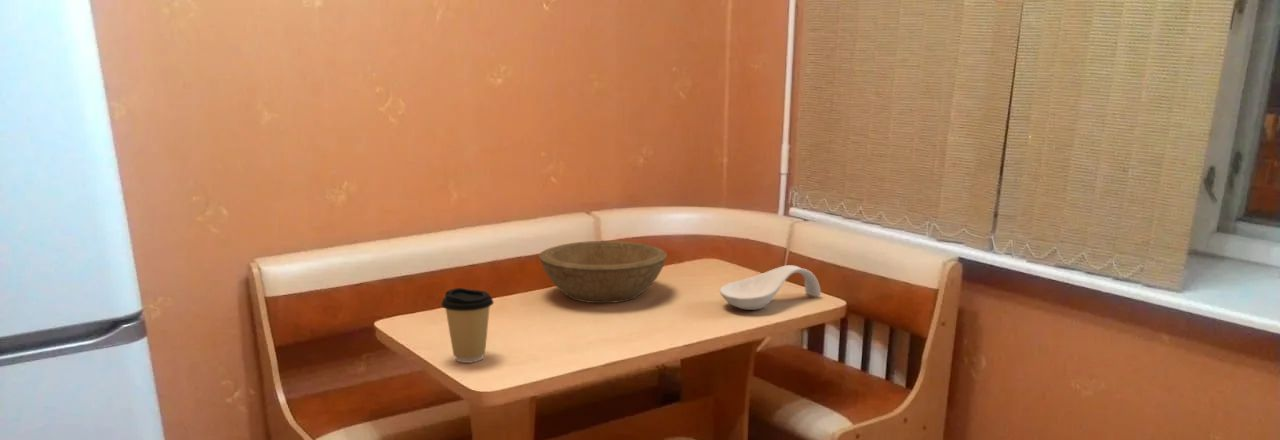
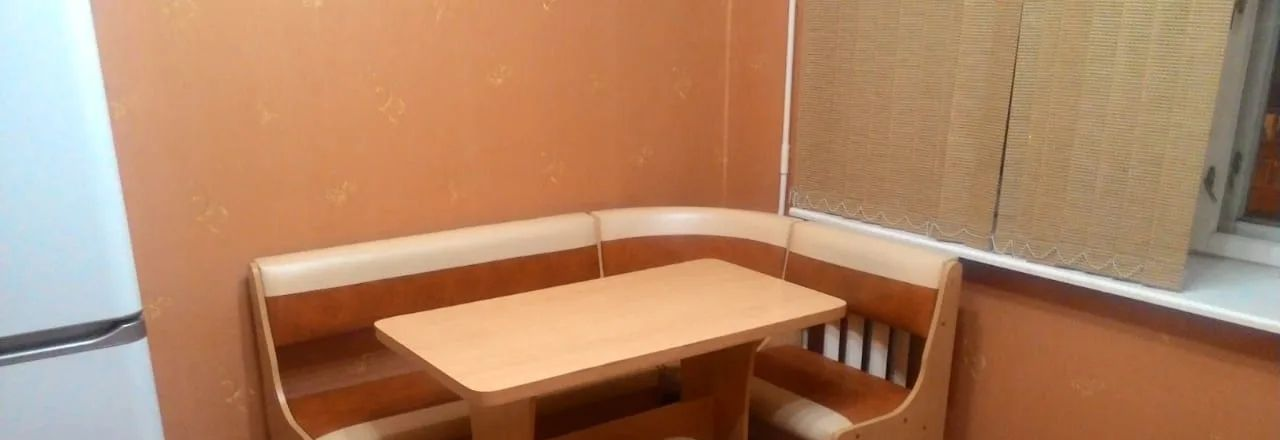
- spoon rest (770, 286)
- bowl (603, 272)
- coffee cup (468, 325)
